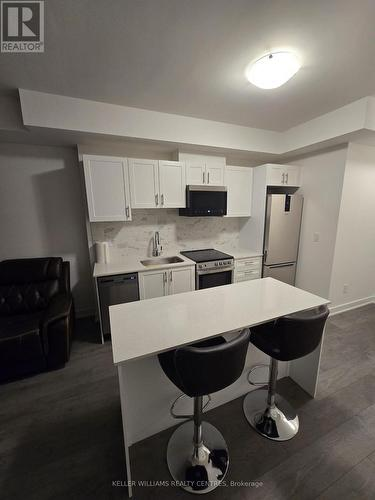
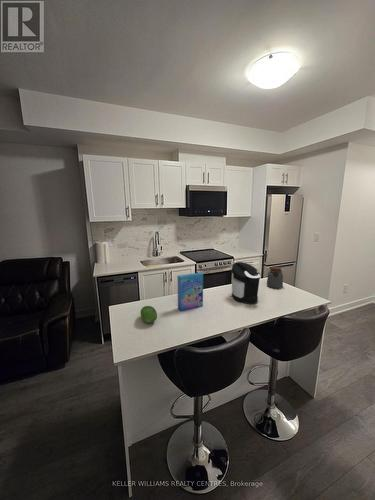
+ cereal box (190, 291)
+ fruit (148, 313)
+ jar (275, 276)
+ coffee maker (246, 281)
